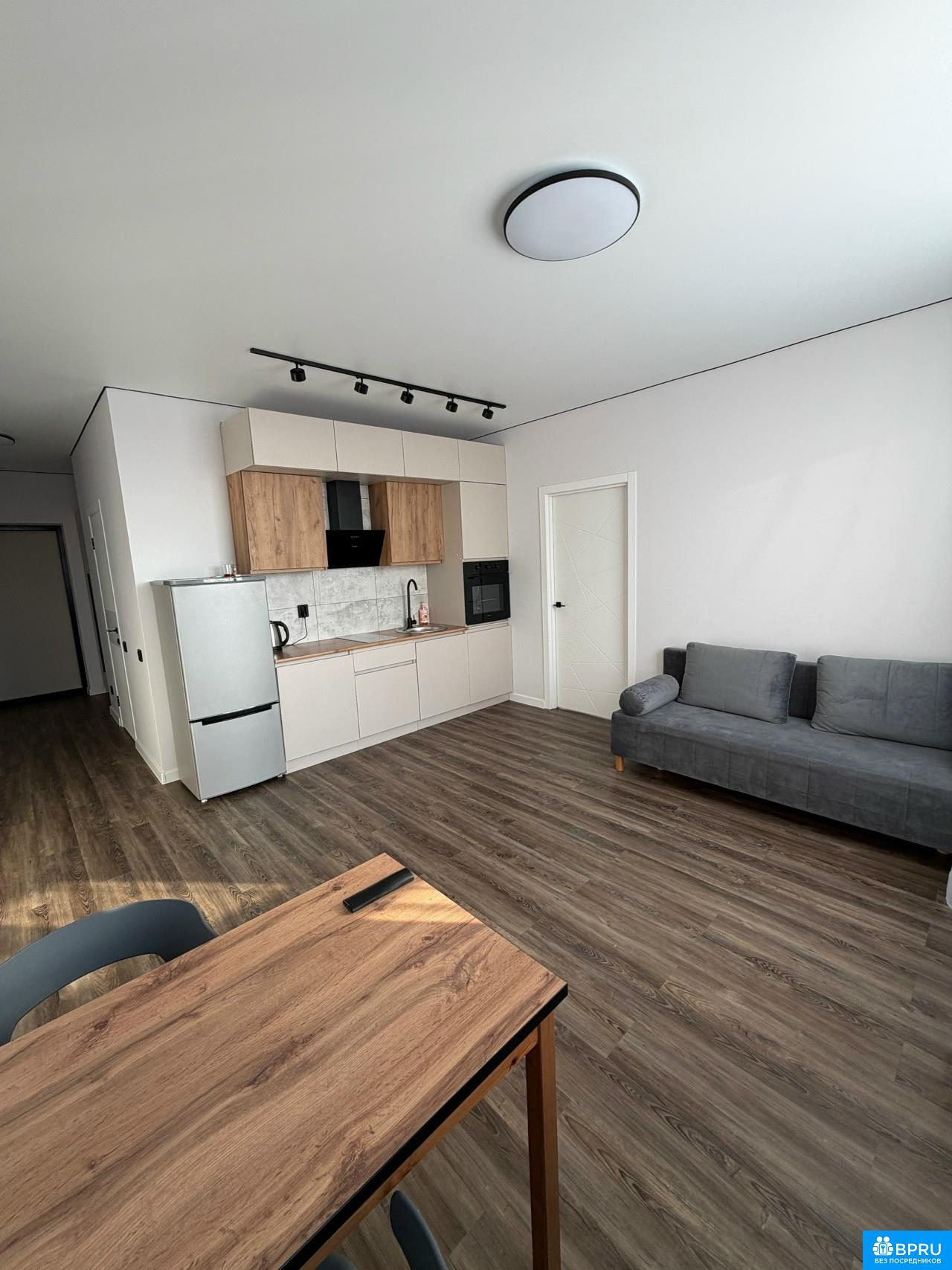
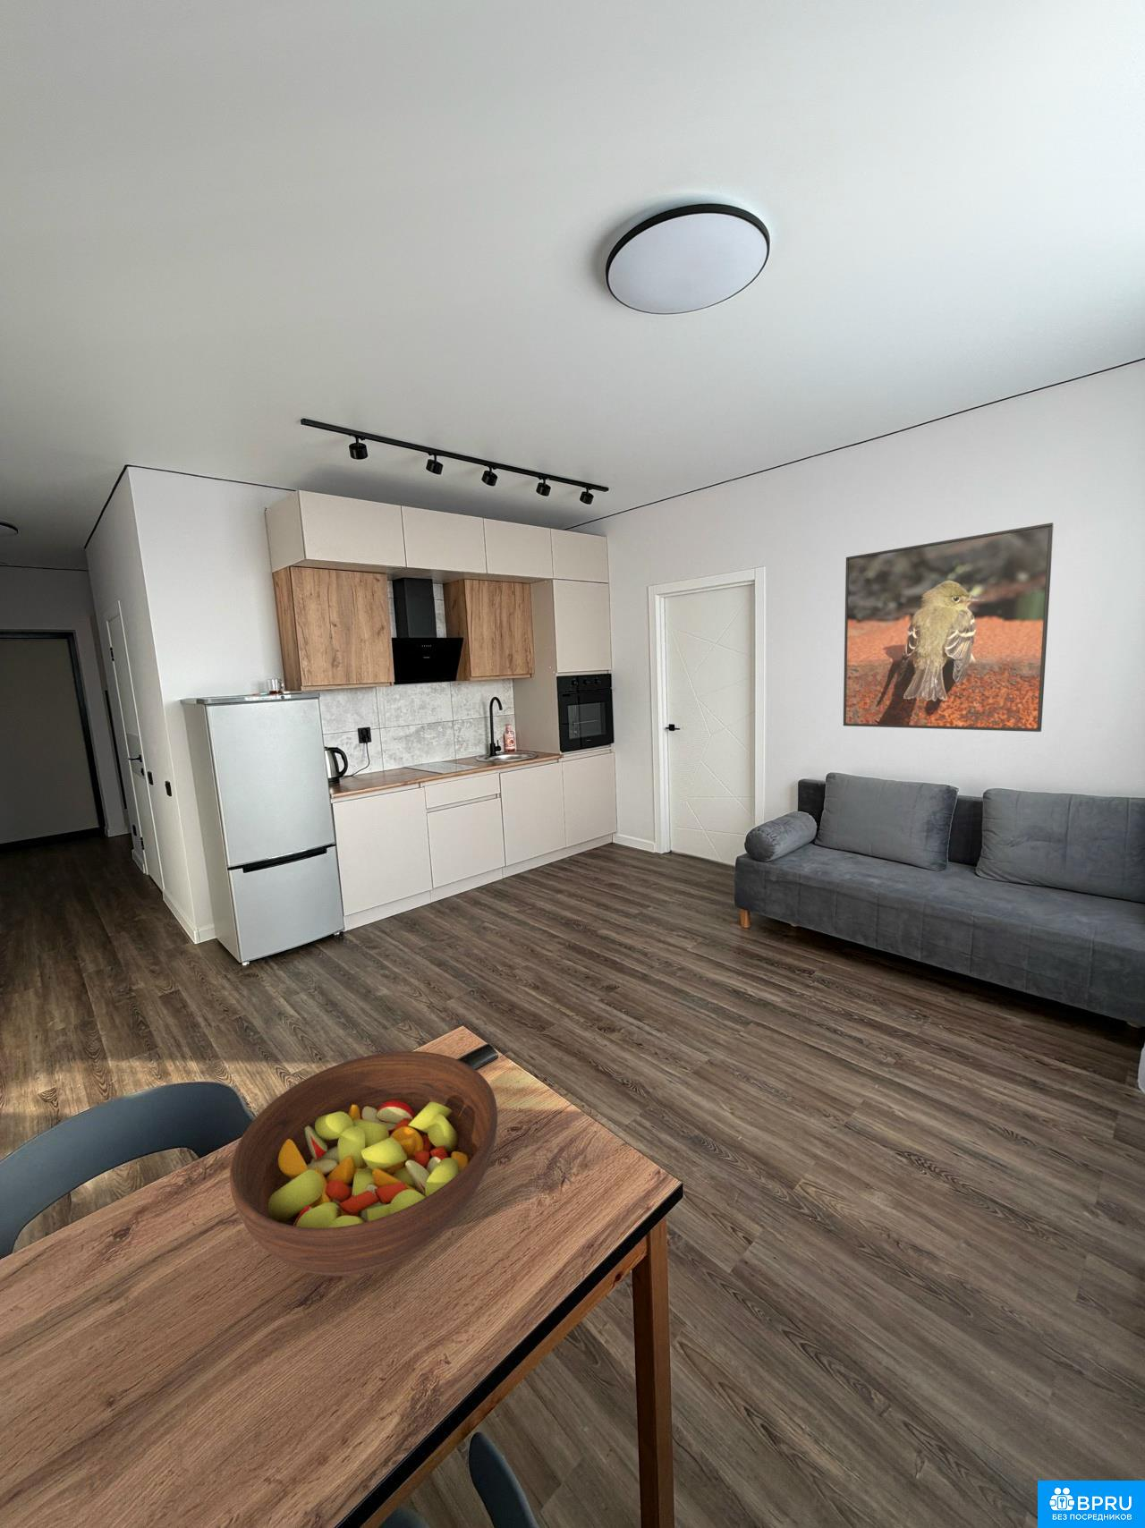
+ fruit bowl (375, 1175)
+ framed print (935, 636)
